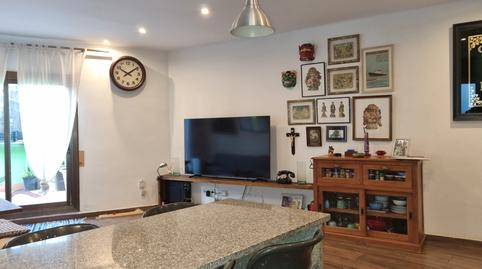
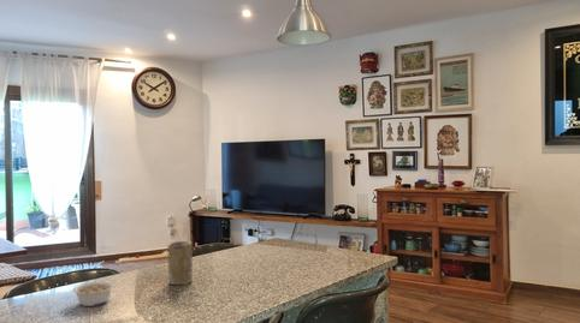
+ legume (94, 293)
+ mug (178, 261)
